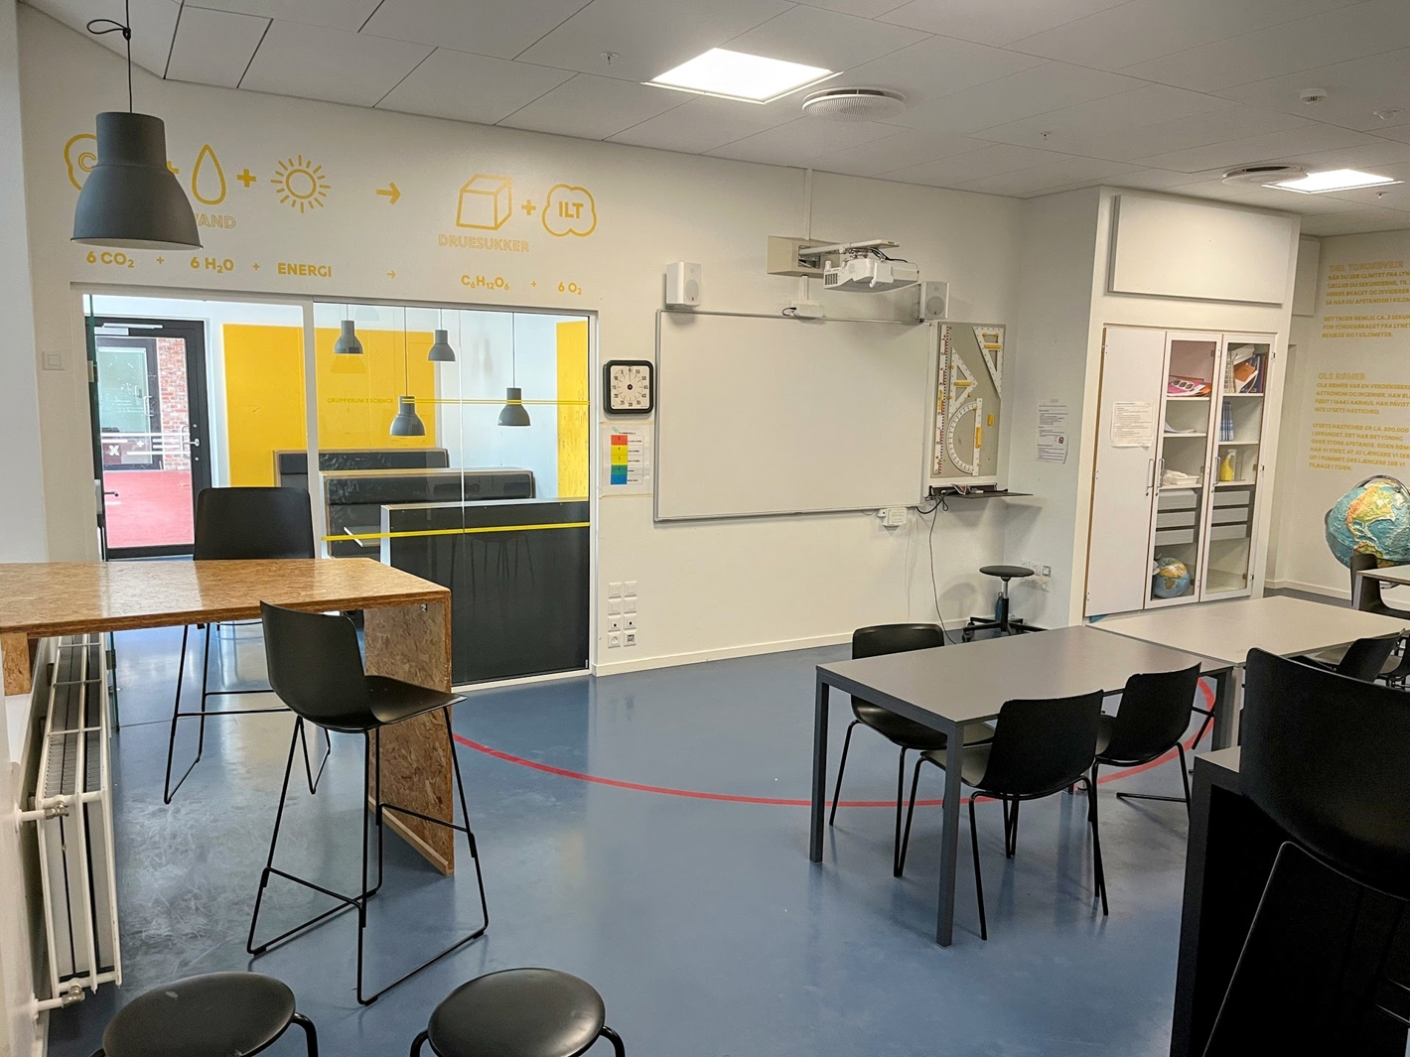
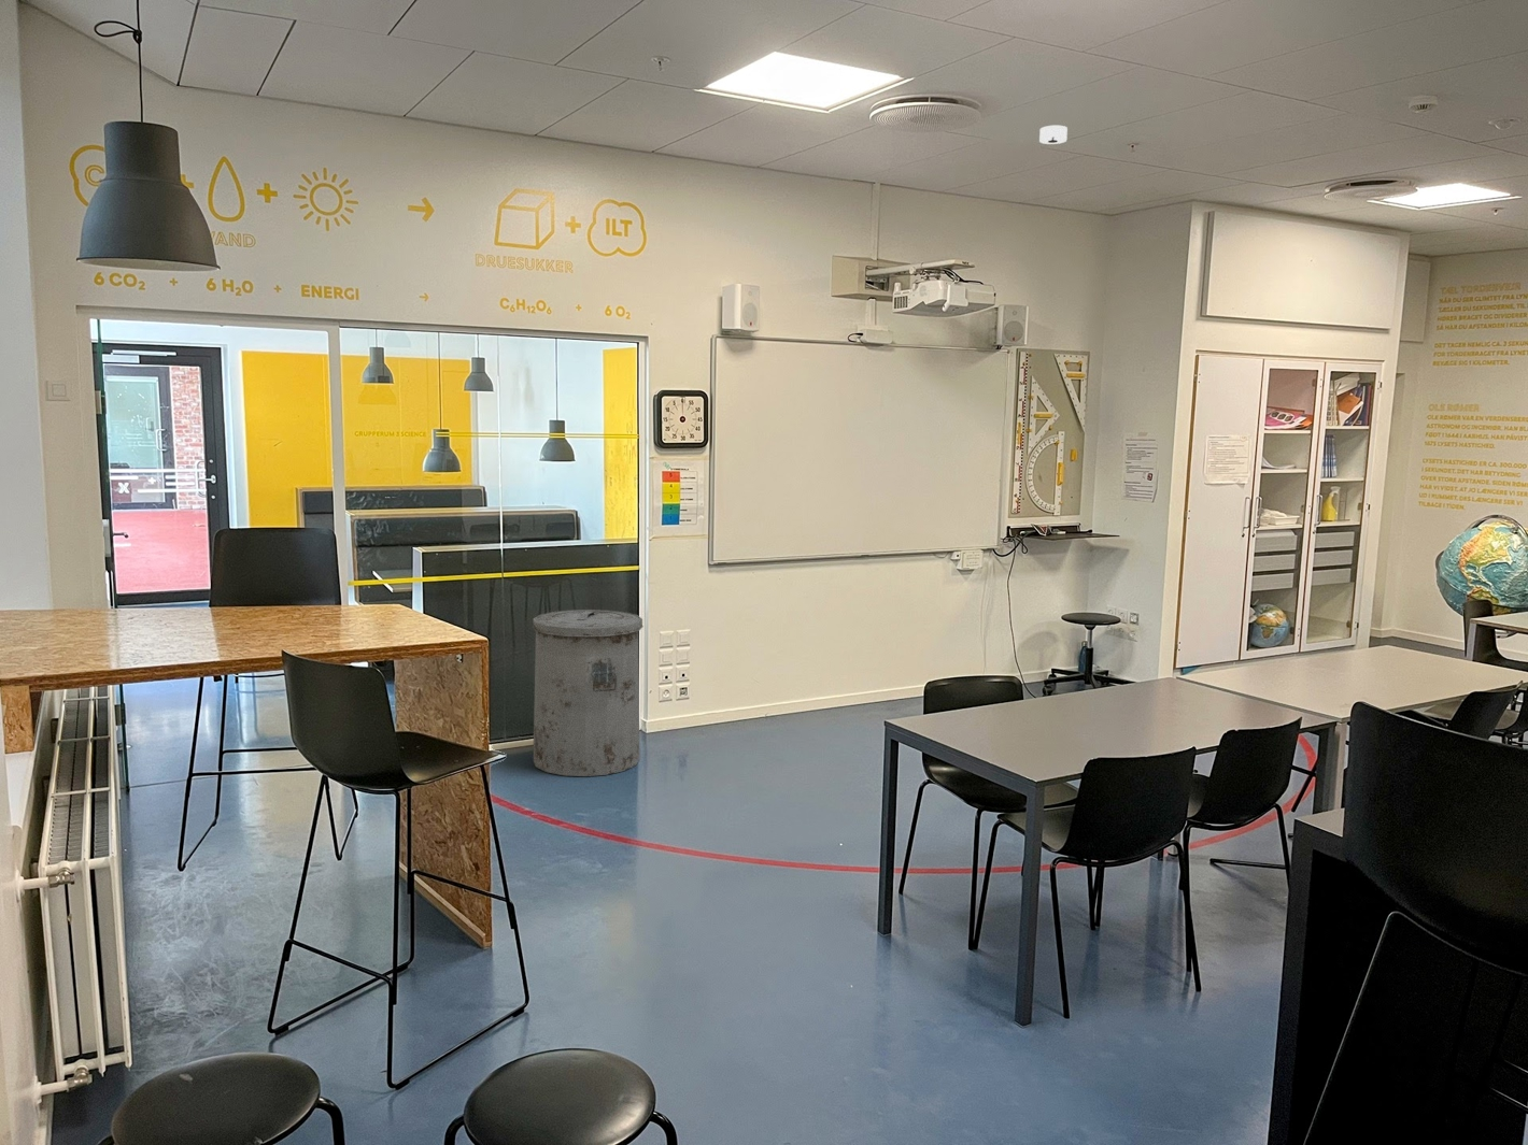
+ trash can (587, 686)
+ smoke detector (1053, 135)
